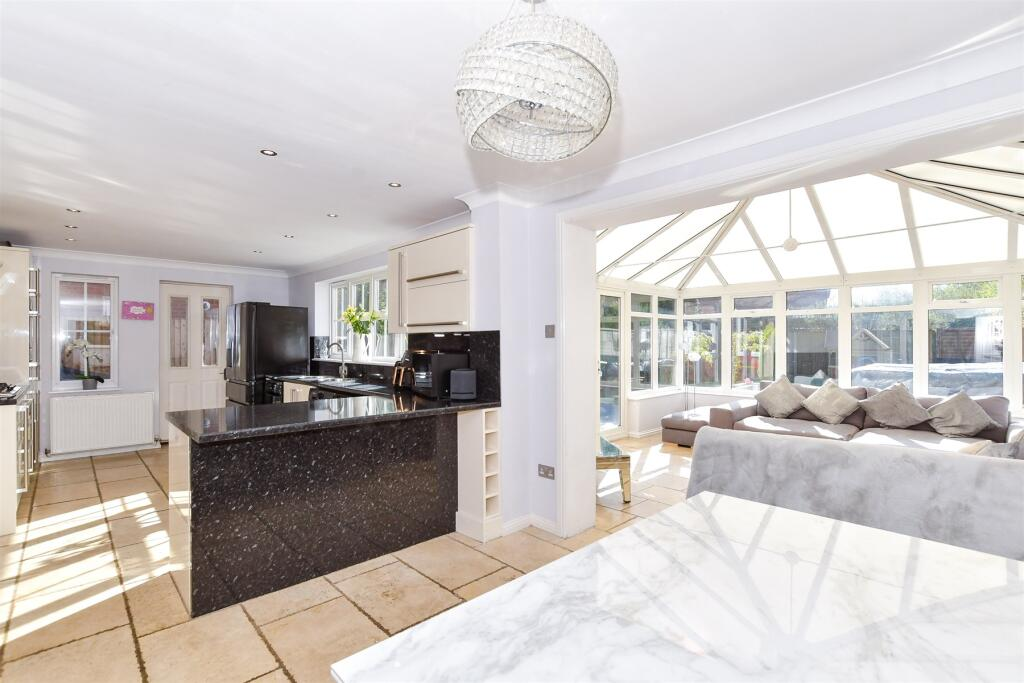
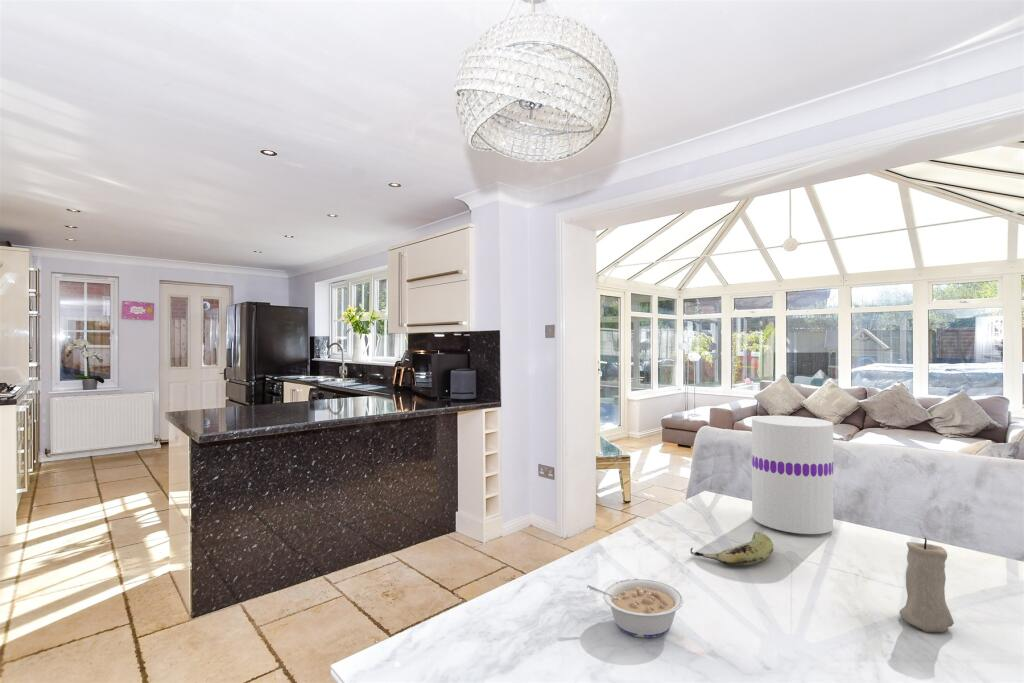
+ vase (791, 472)
+ legume (640, 607)
+ candle (925, 580)
+ fruit (741, 548)
